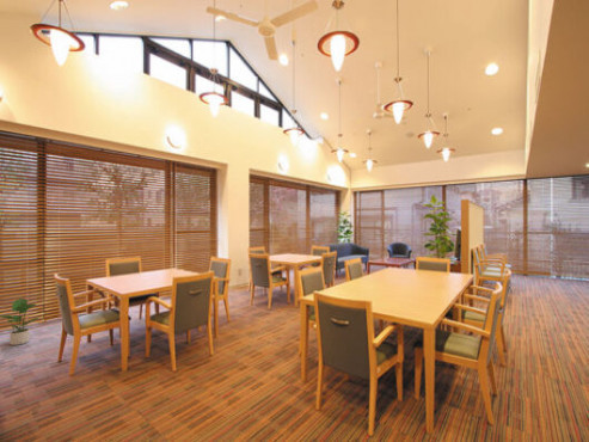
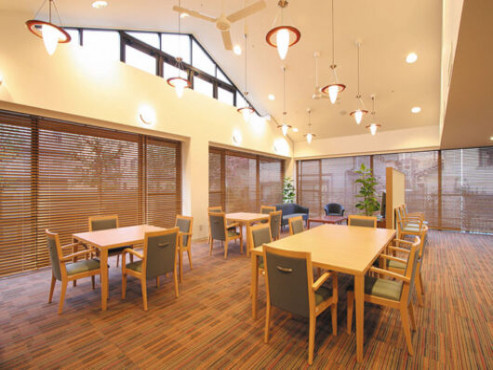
- potted plant (17, 323)
